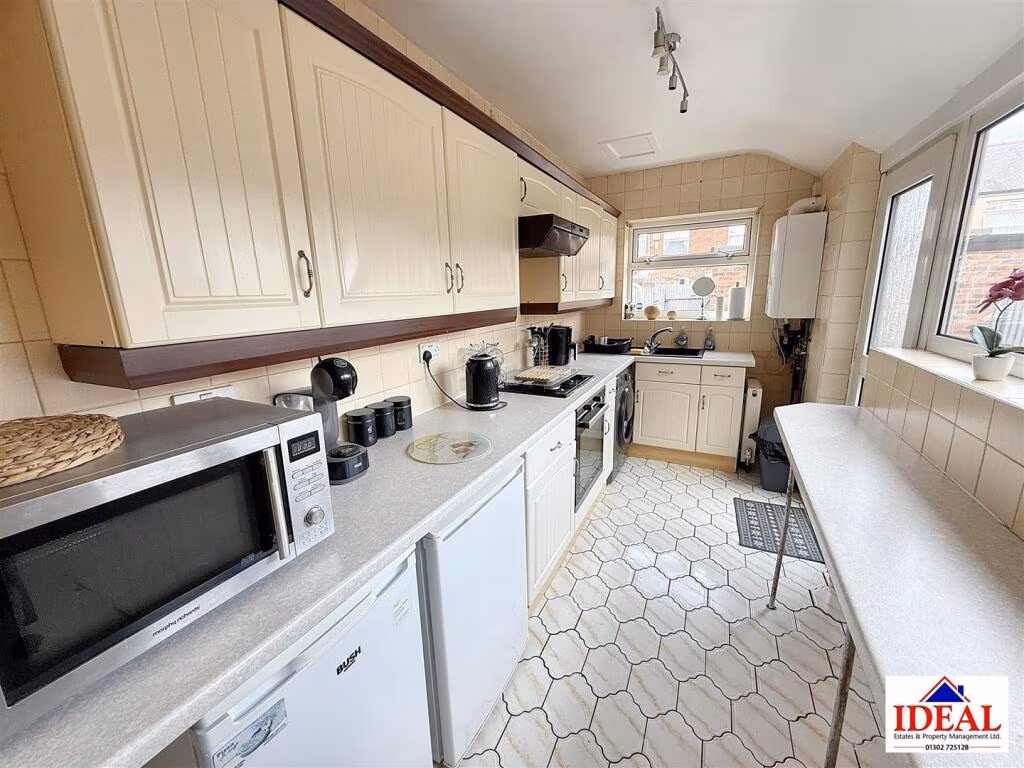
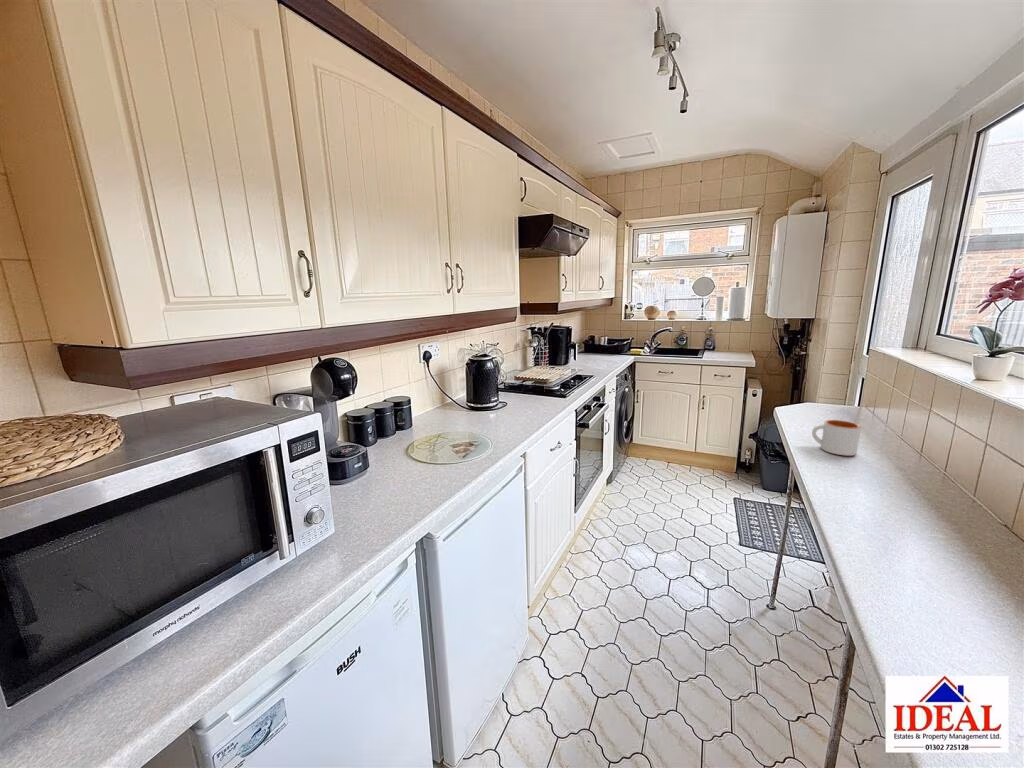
+ mug (834, 436)
